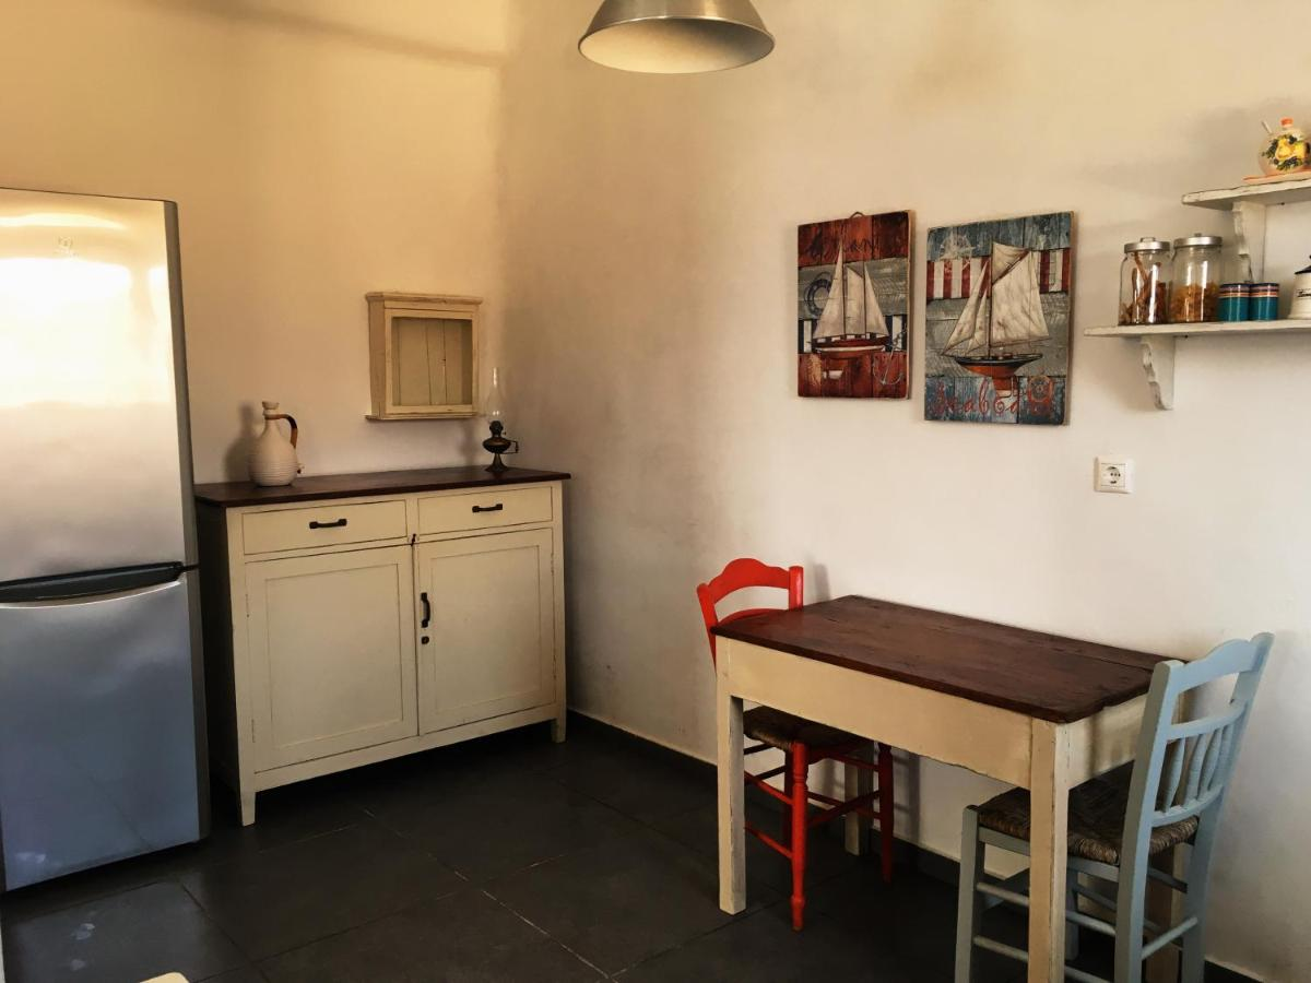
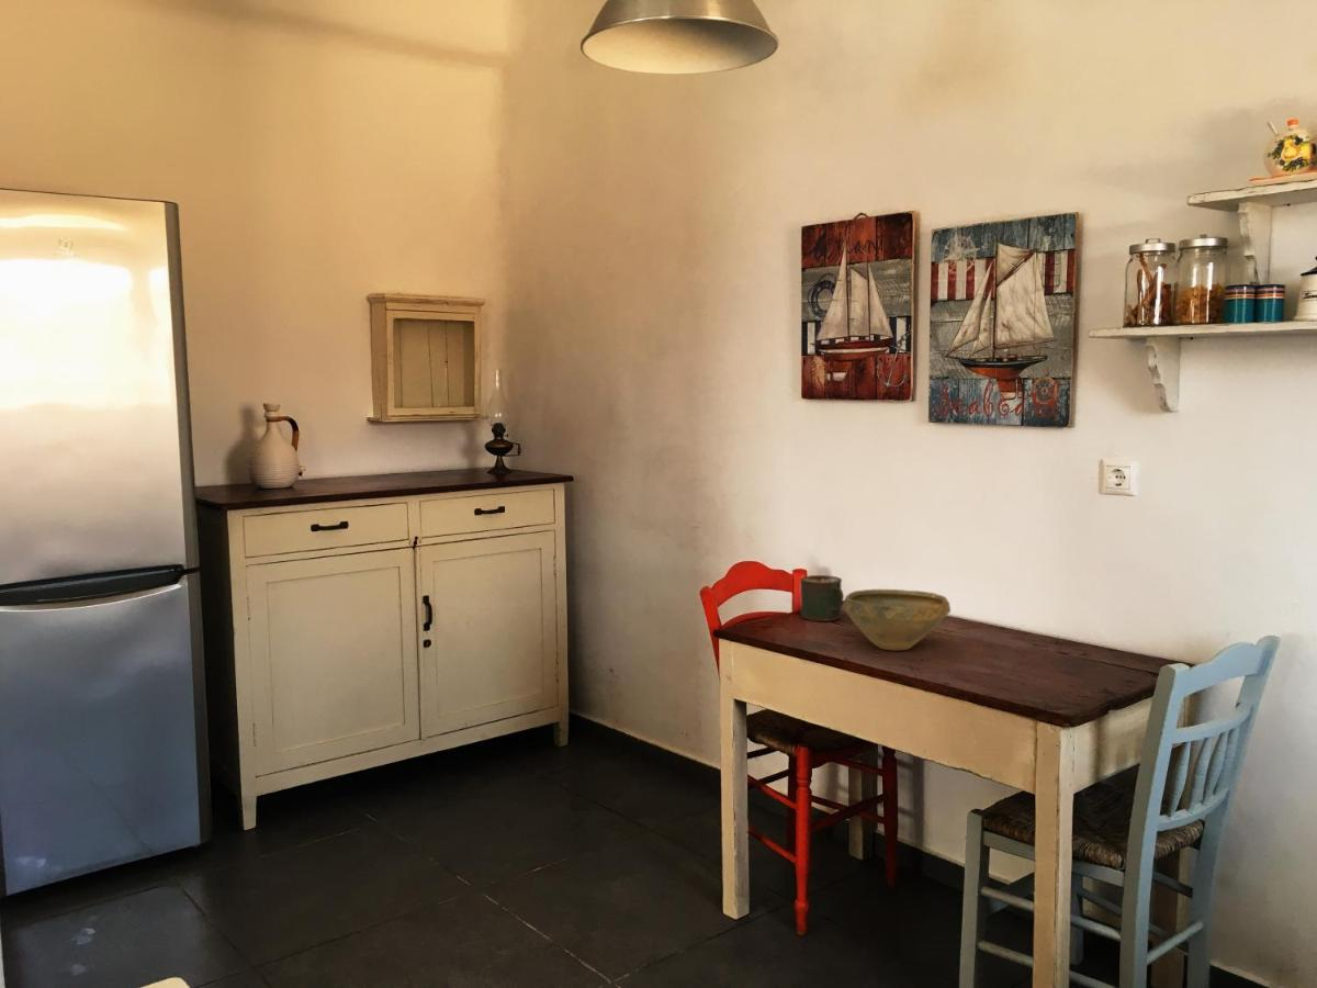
+ bowl (896, 622)
+ mug (824, 598)
